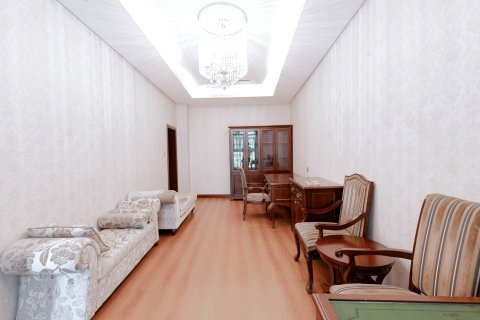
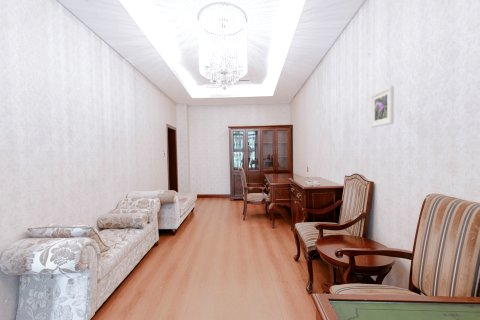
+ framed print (381, 108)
